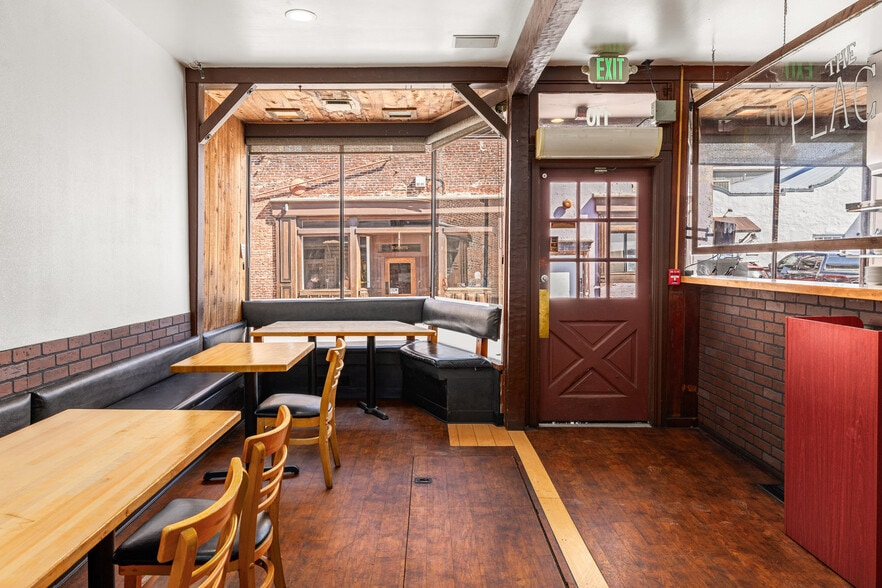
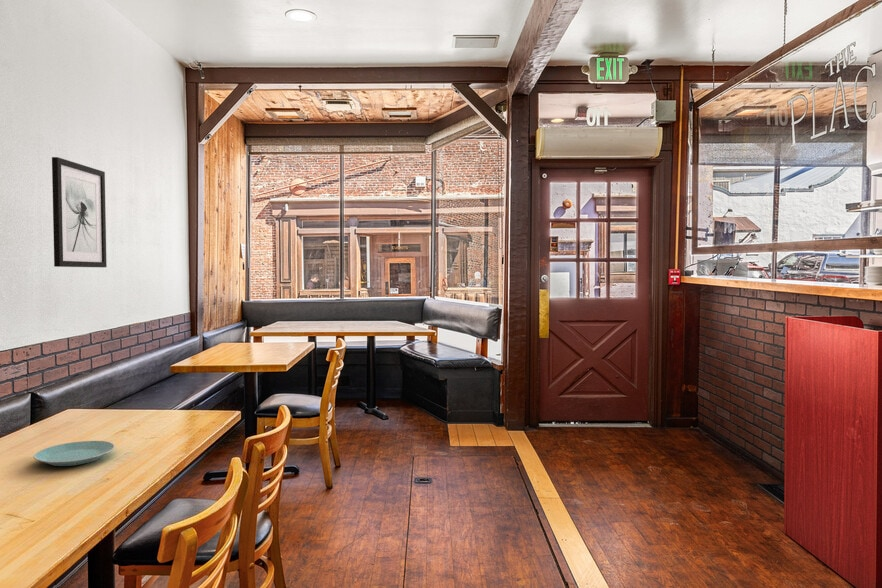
+ wall art (81, 216)
+ plate (75, 454)
